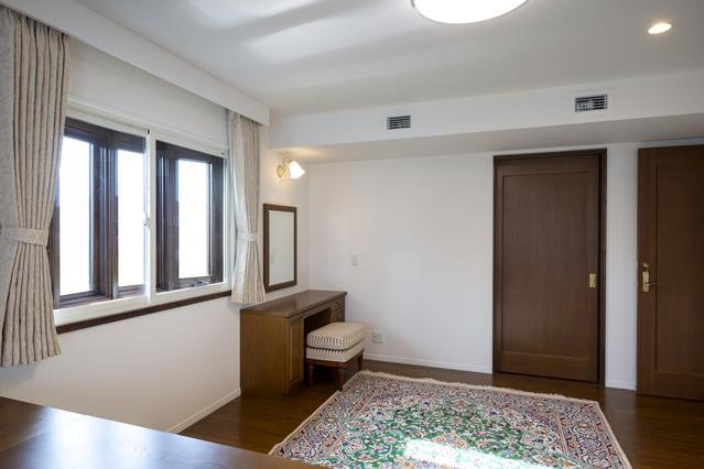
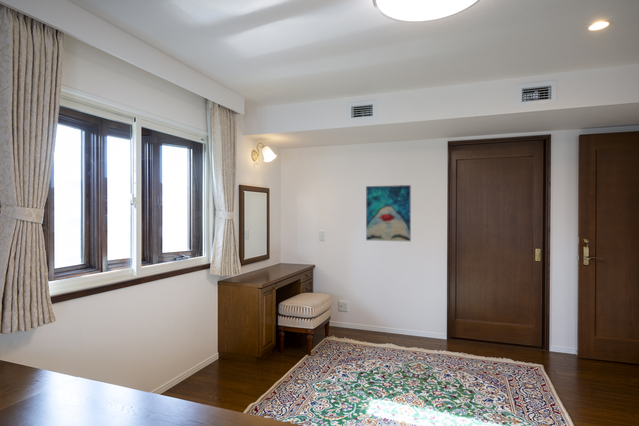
+ wall art (387, 213)
